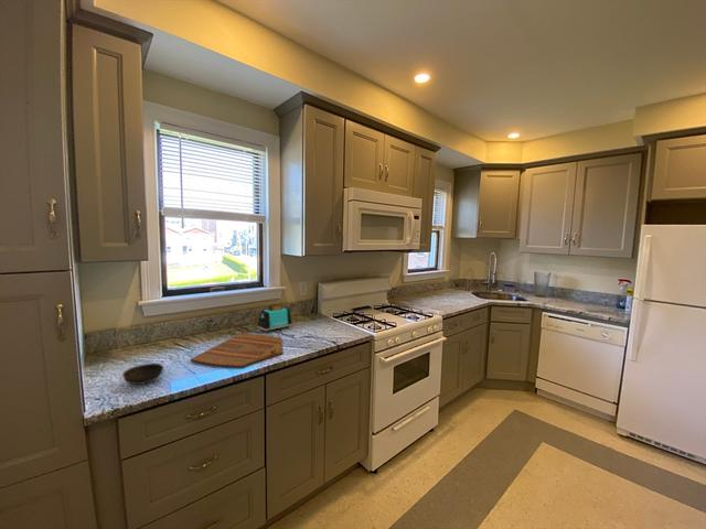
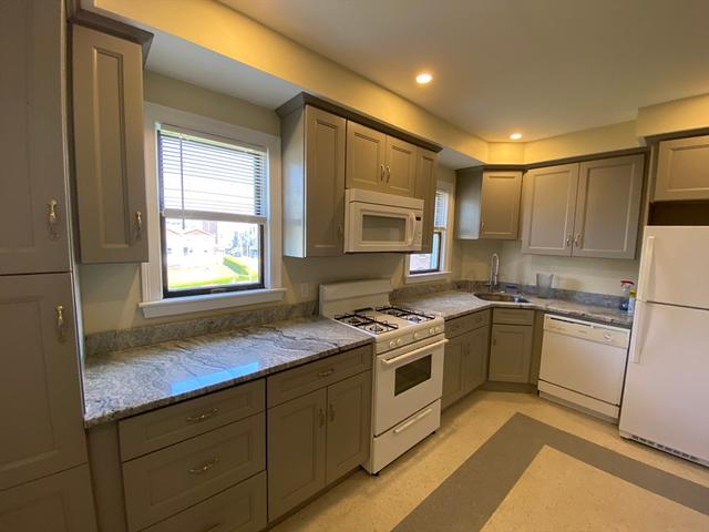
- cutting board (249, 347)
- toaster (275, 316)
- bowl (143, 376)
